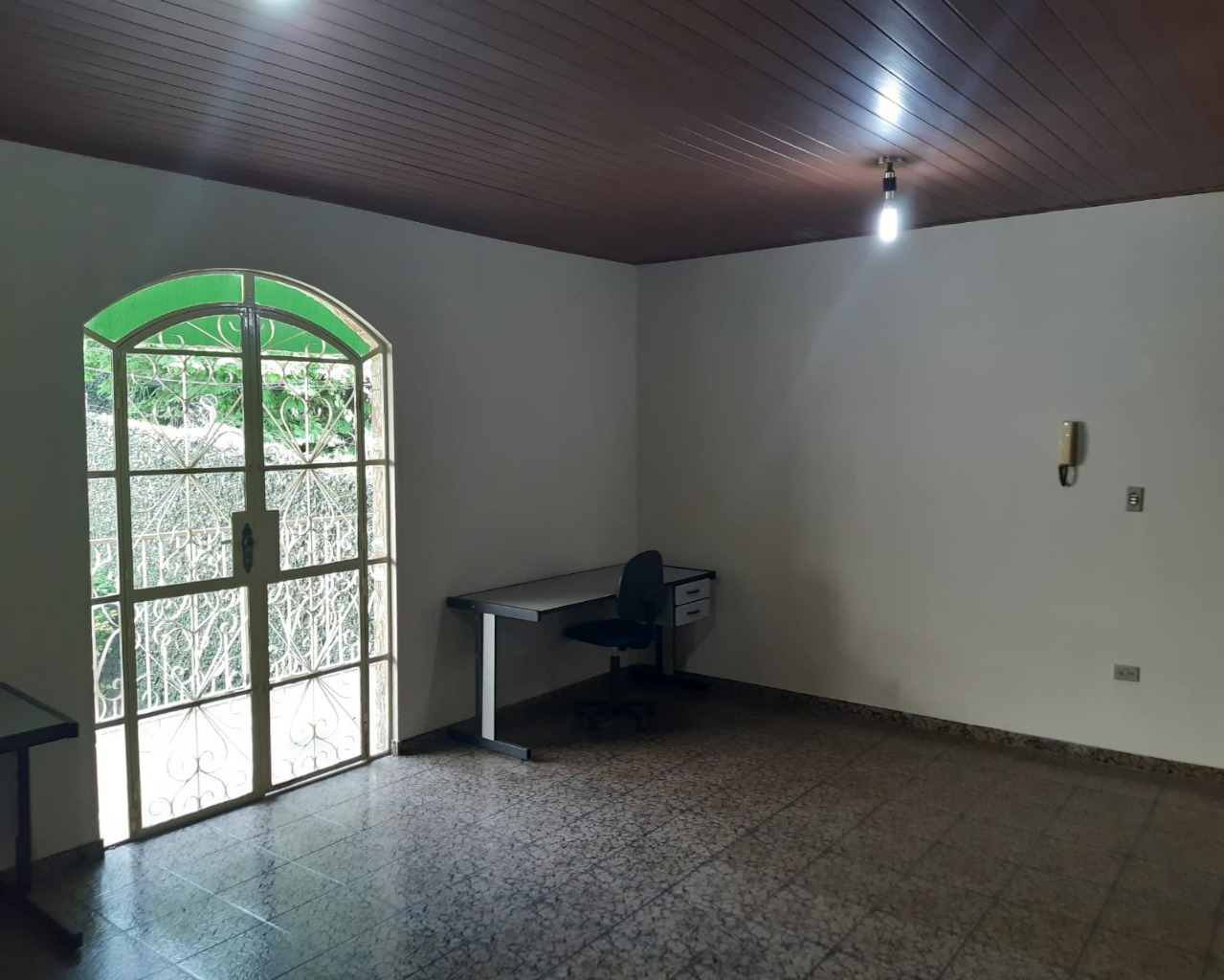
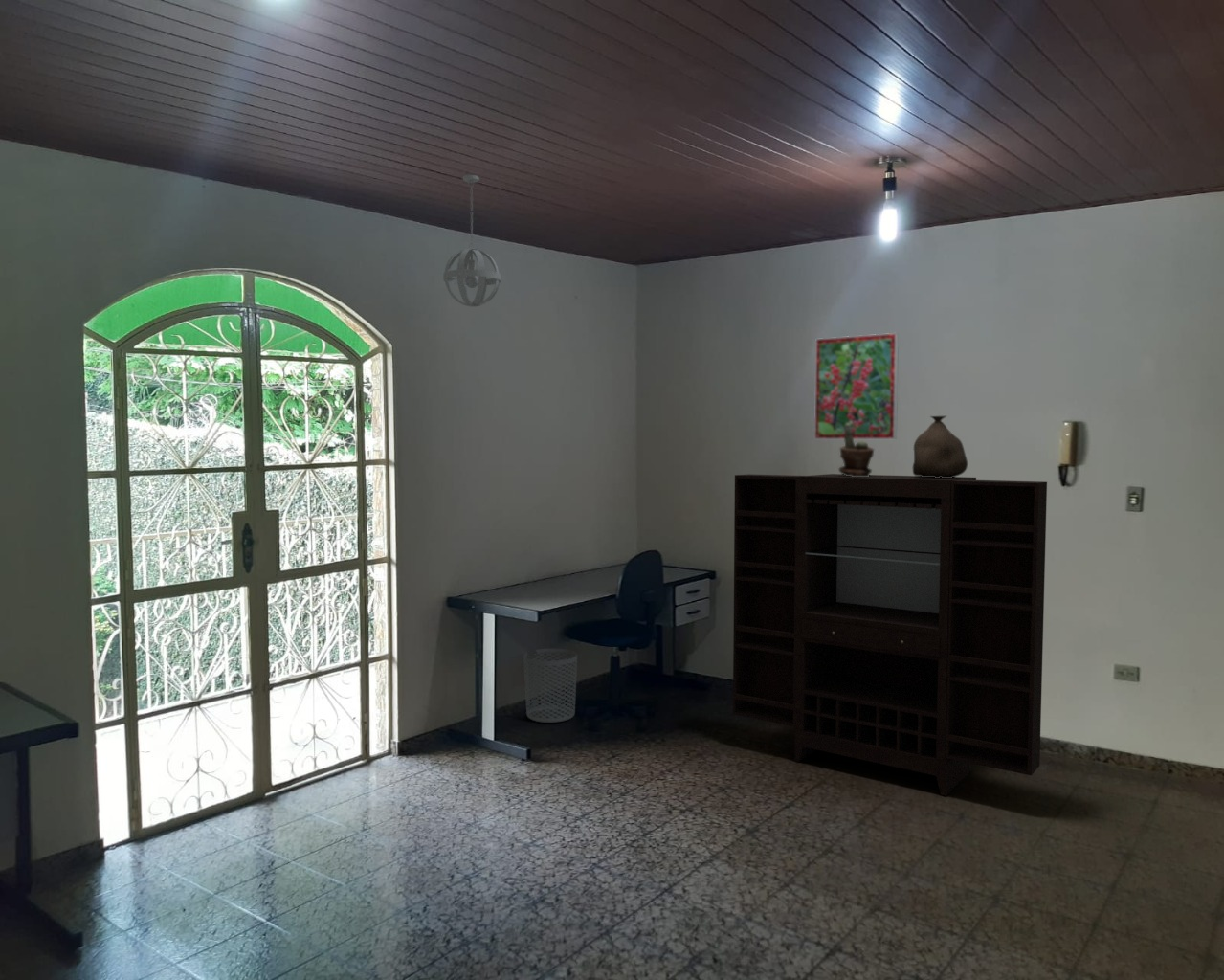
+ bag (937, 446)
+ pendant light (472, 242)
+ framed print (855, 388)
+ waste bin (550, 685)
+ potted plant (856, 449)
+ bookshelf (883, 622)
